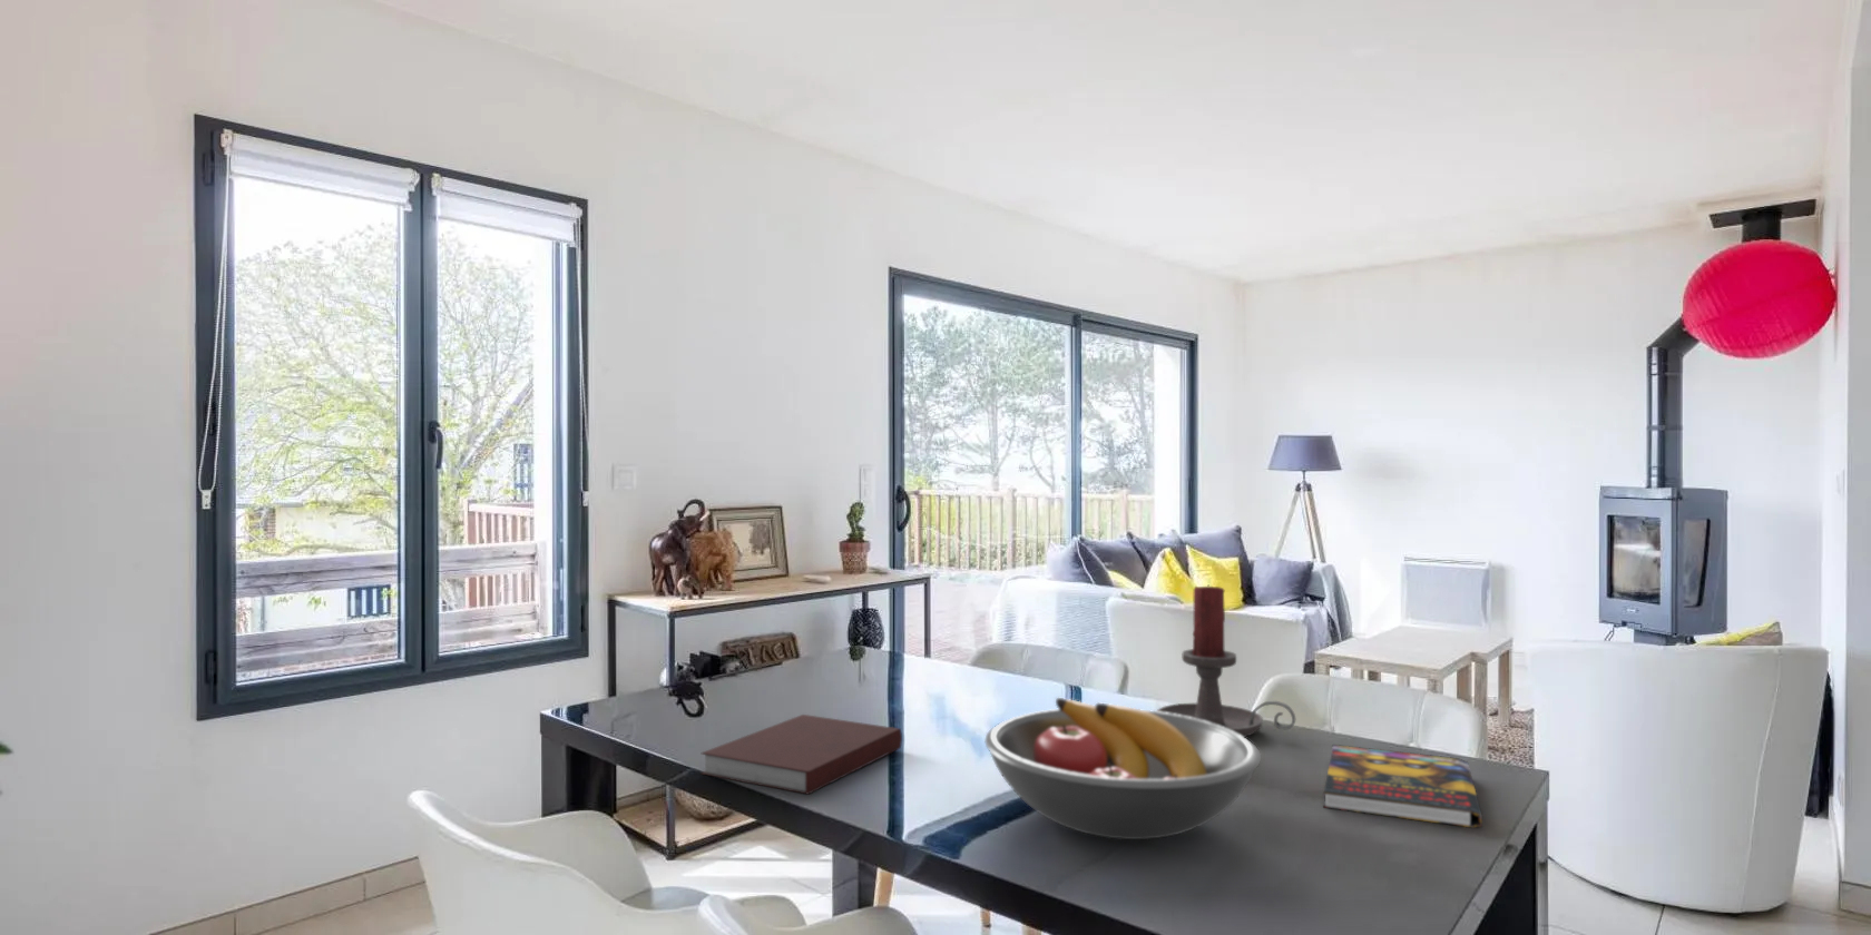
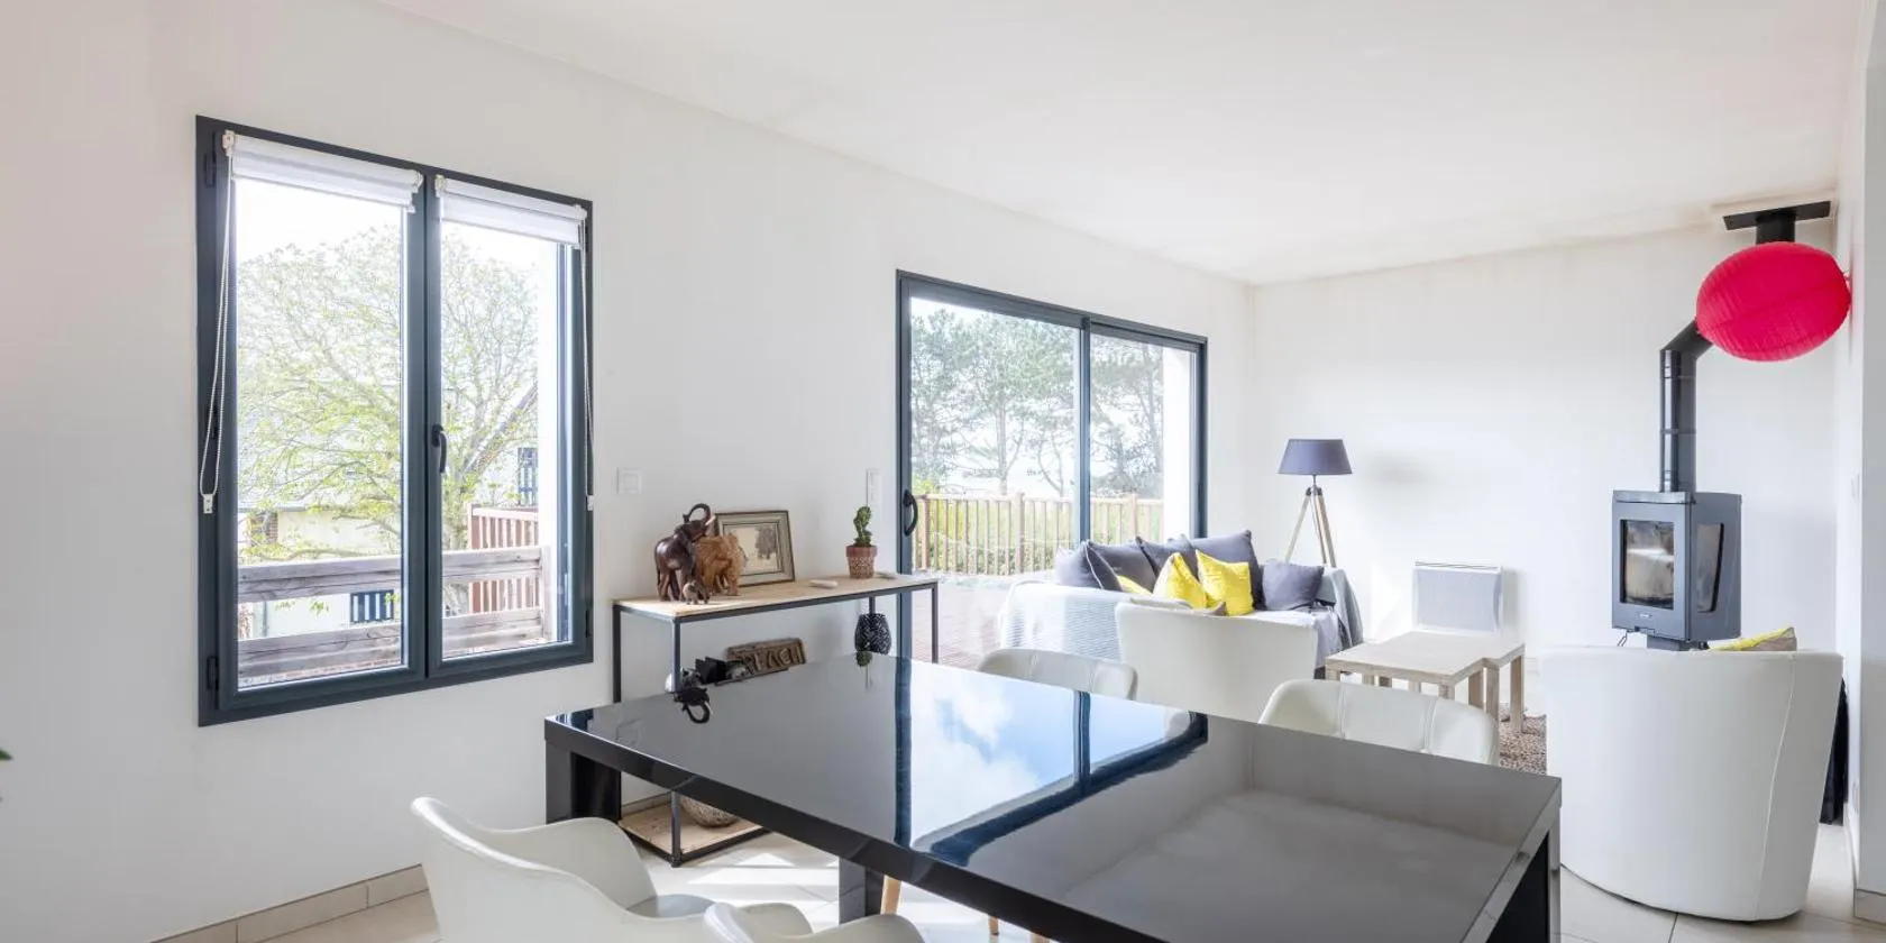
- book (1398, 781)
- notebook (805, 750)
- candle holder (1224, 657)
- fruit bowl (1118, 768)
